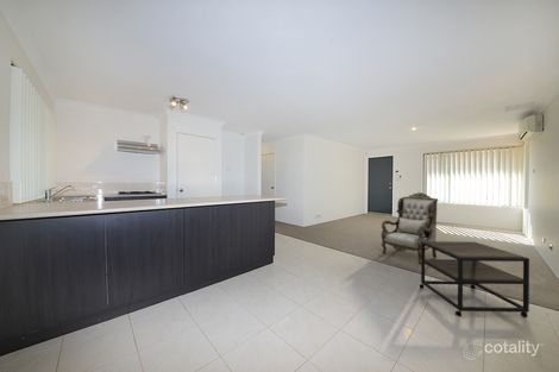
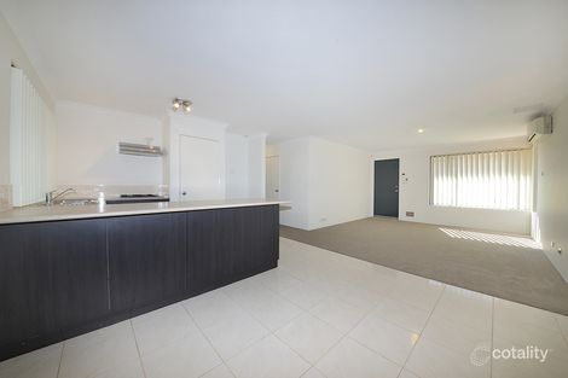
- armchair (410, 223)
- side table (466, 275)
